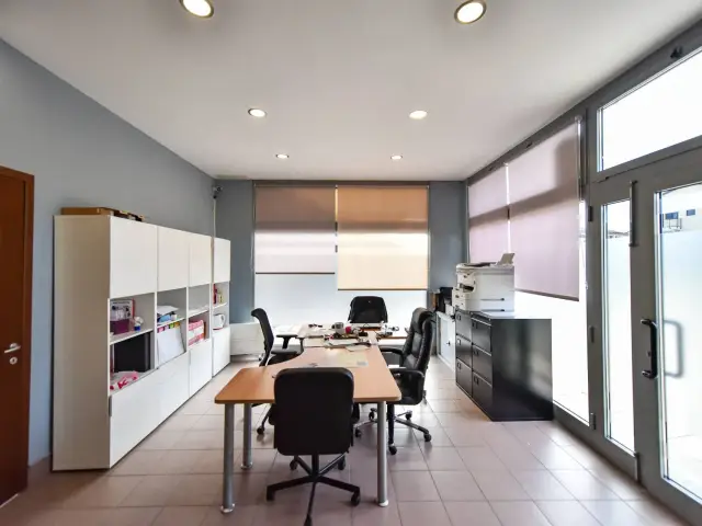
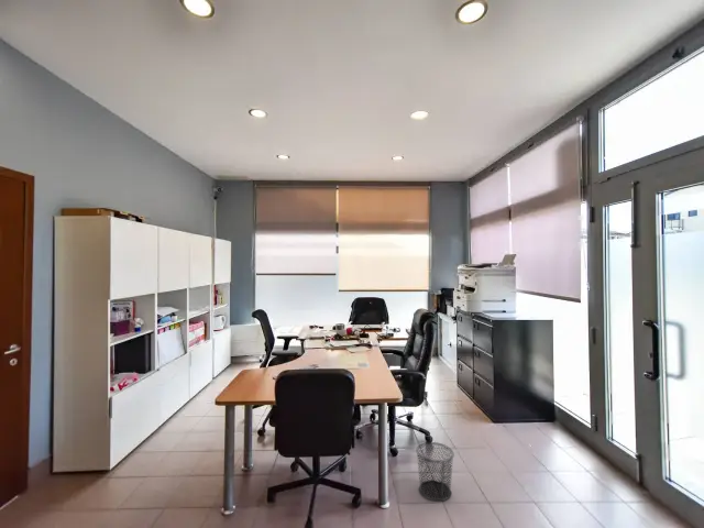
+ waste bin (435, 471)
